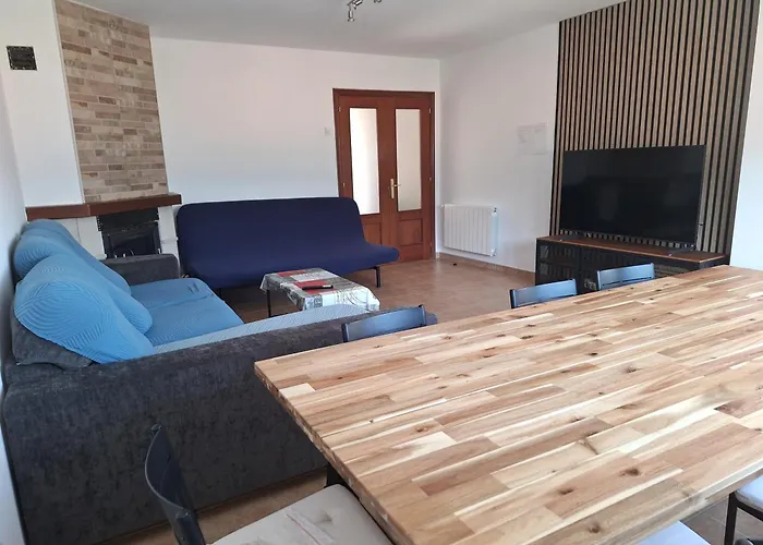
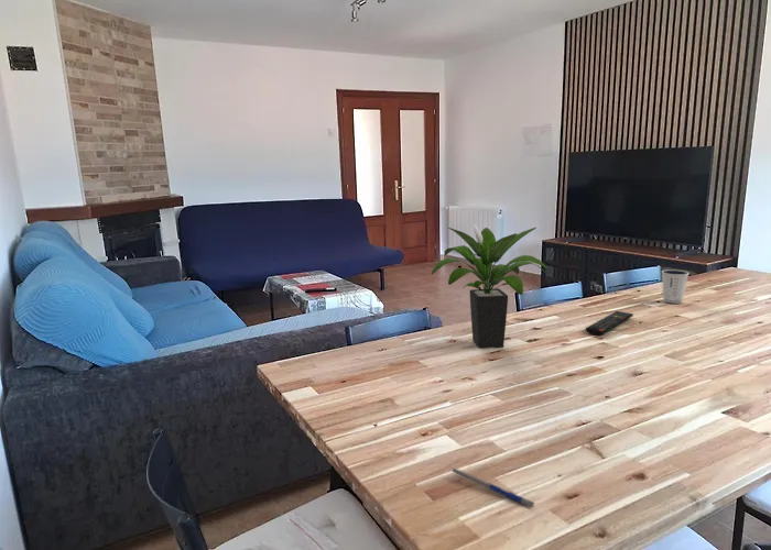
+ remote control (609, 322)
+ dixie cup (673, 286)
+ pen (489, 485)
+ potted plant (488, 284)
